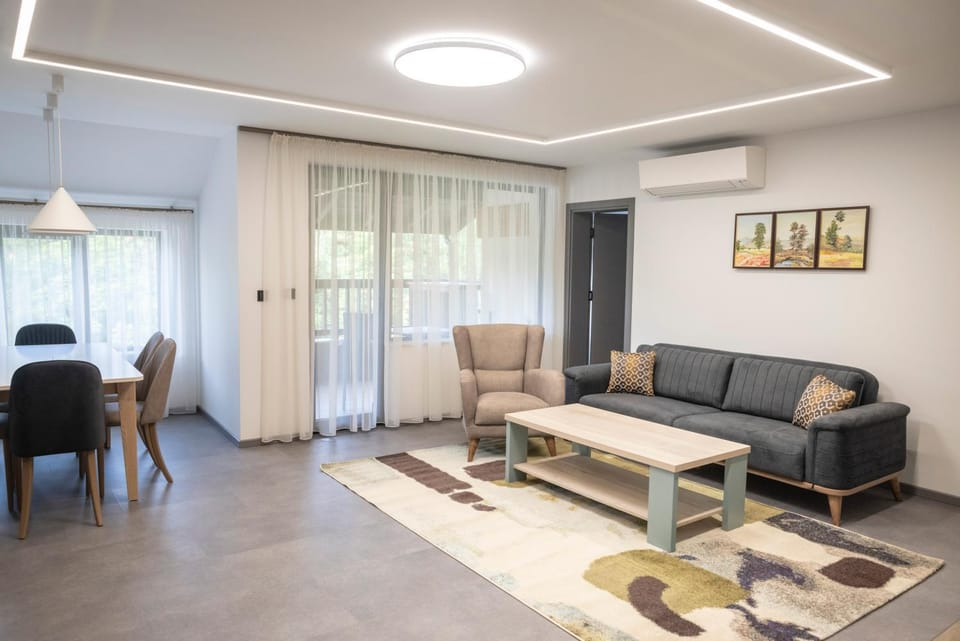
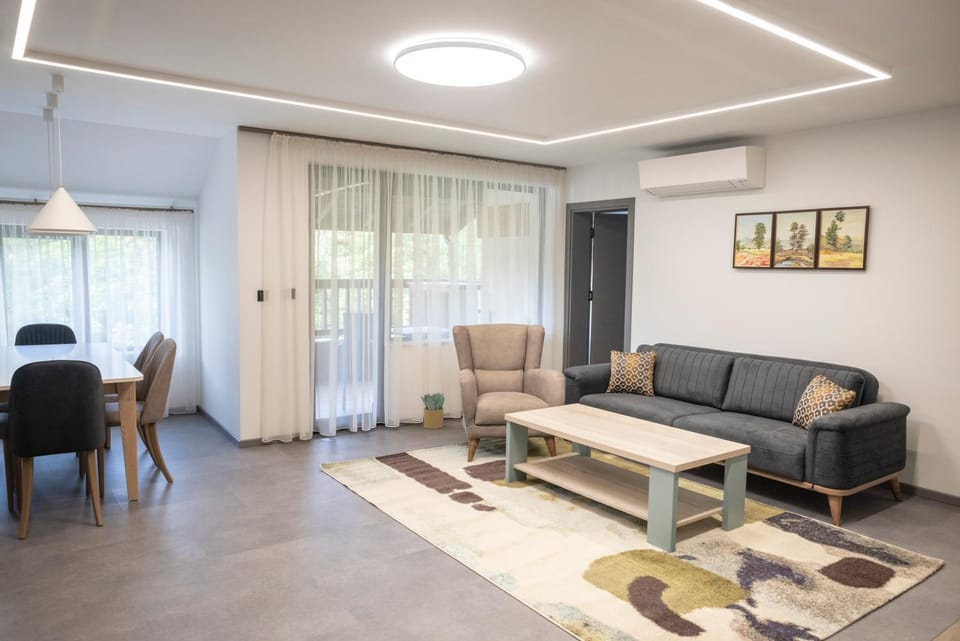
+ potted plant (432, 410)
